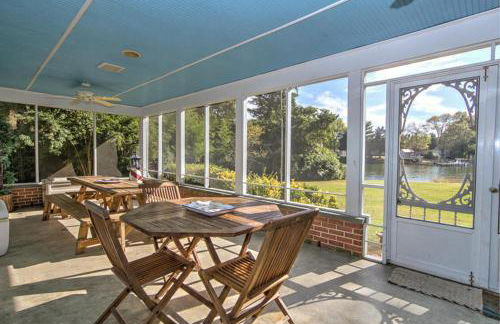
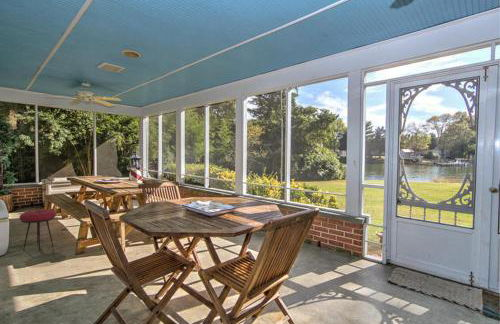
+ stool (38, 229)
